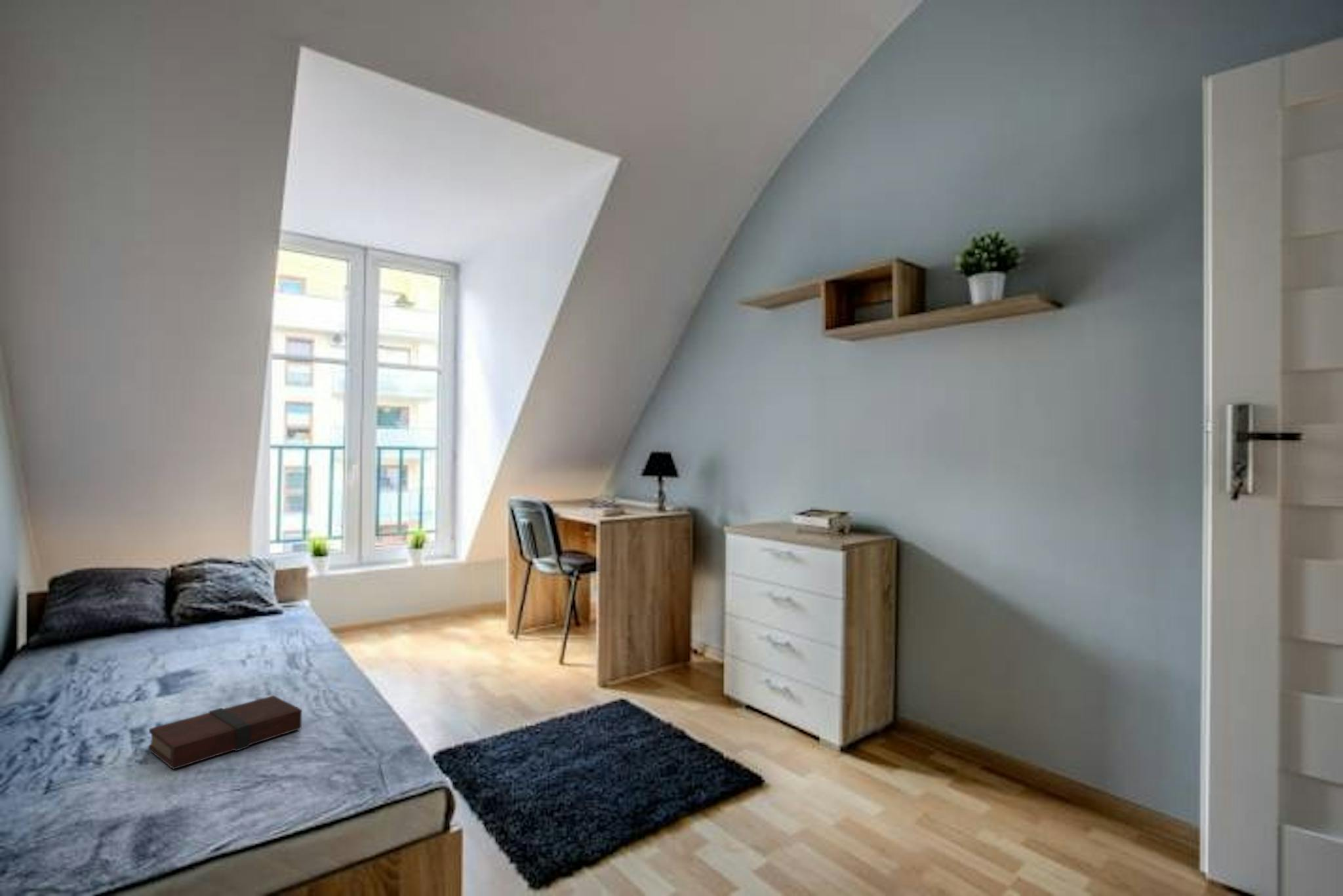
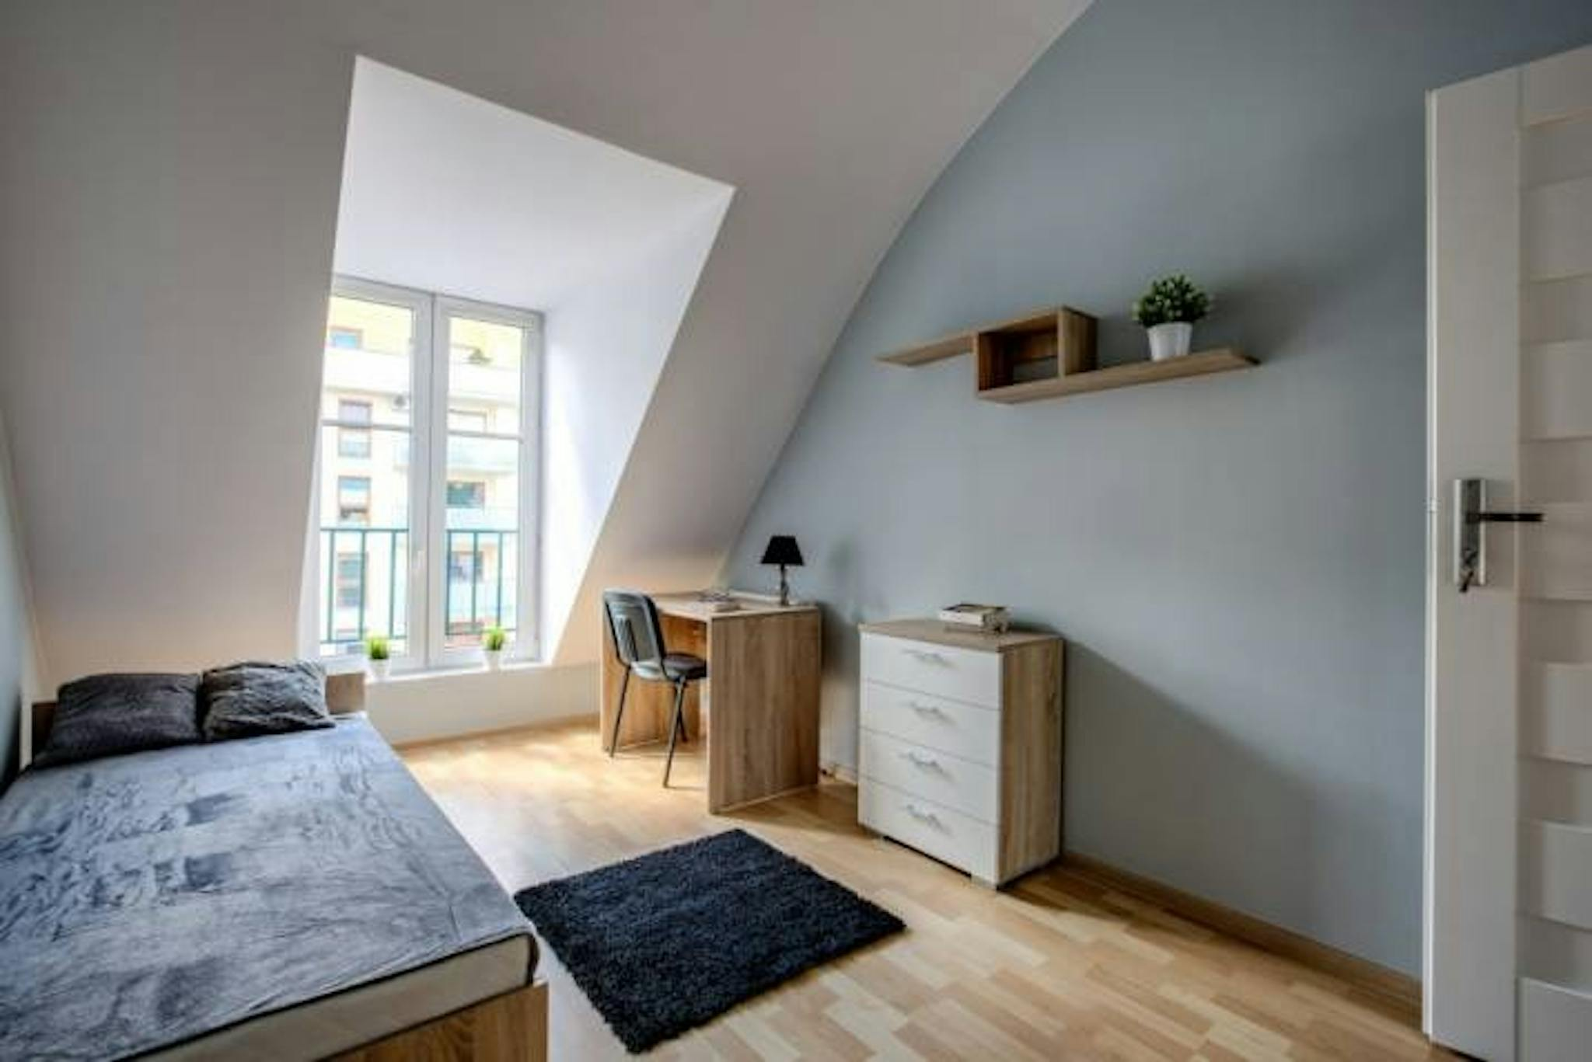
- book (228, 728)
